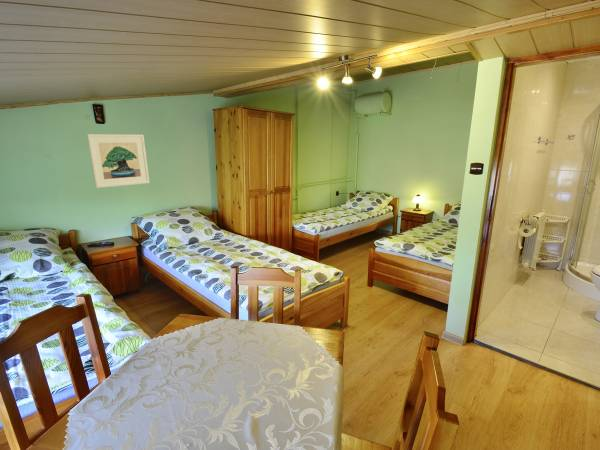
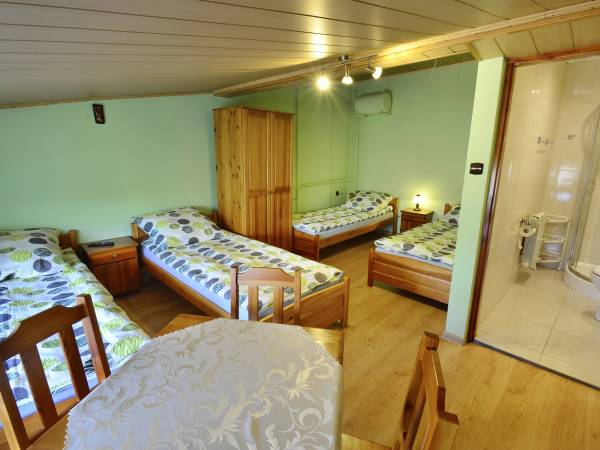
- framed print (120, 160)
